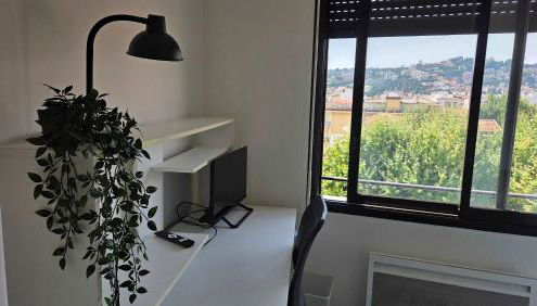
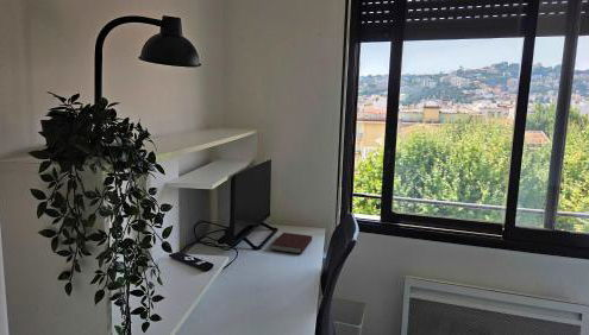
+ notebook (292, 242)
